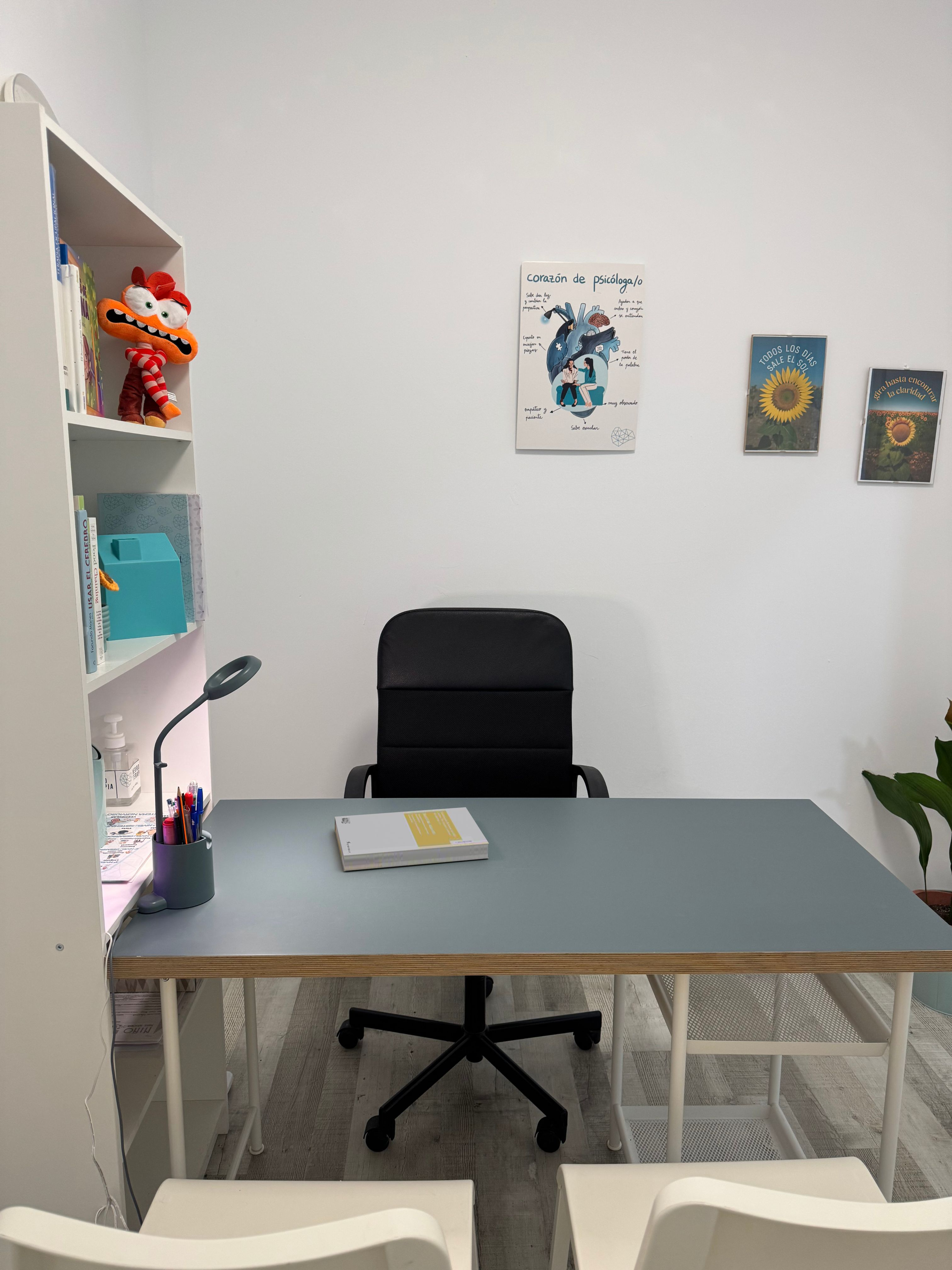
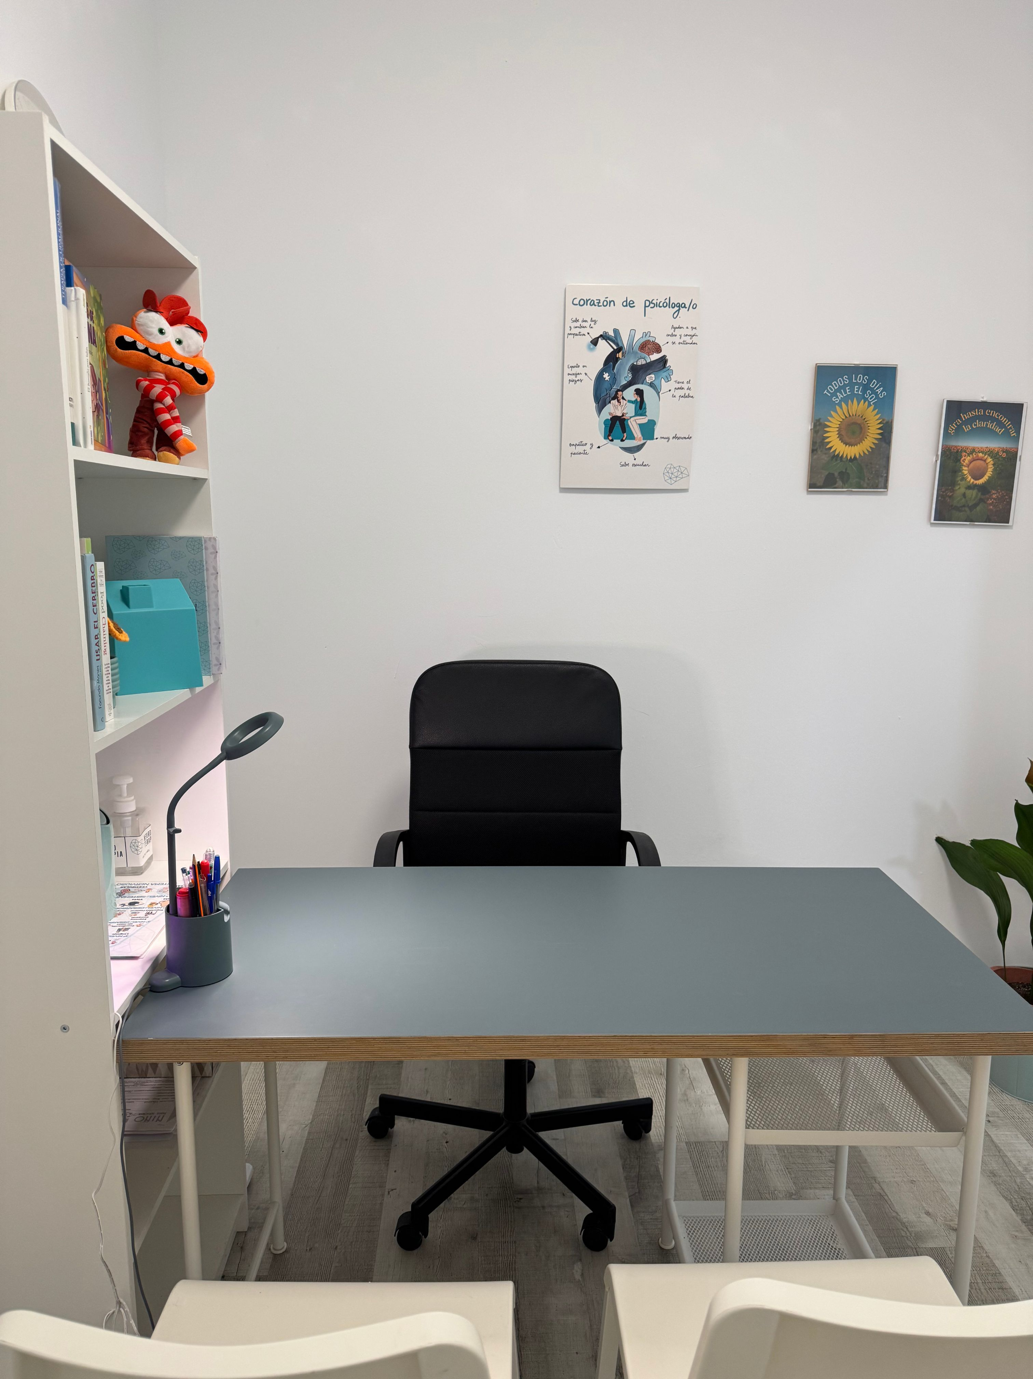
- book (409, 837)
